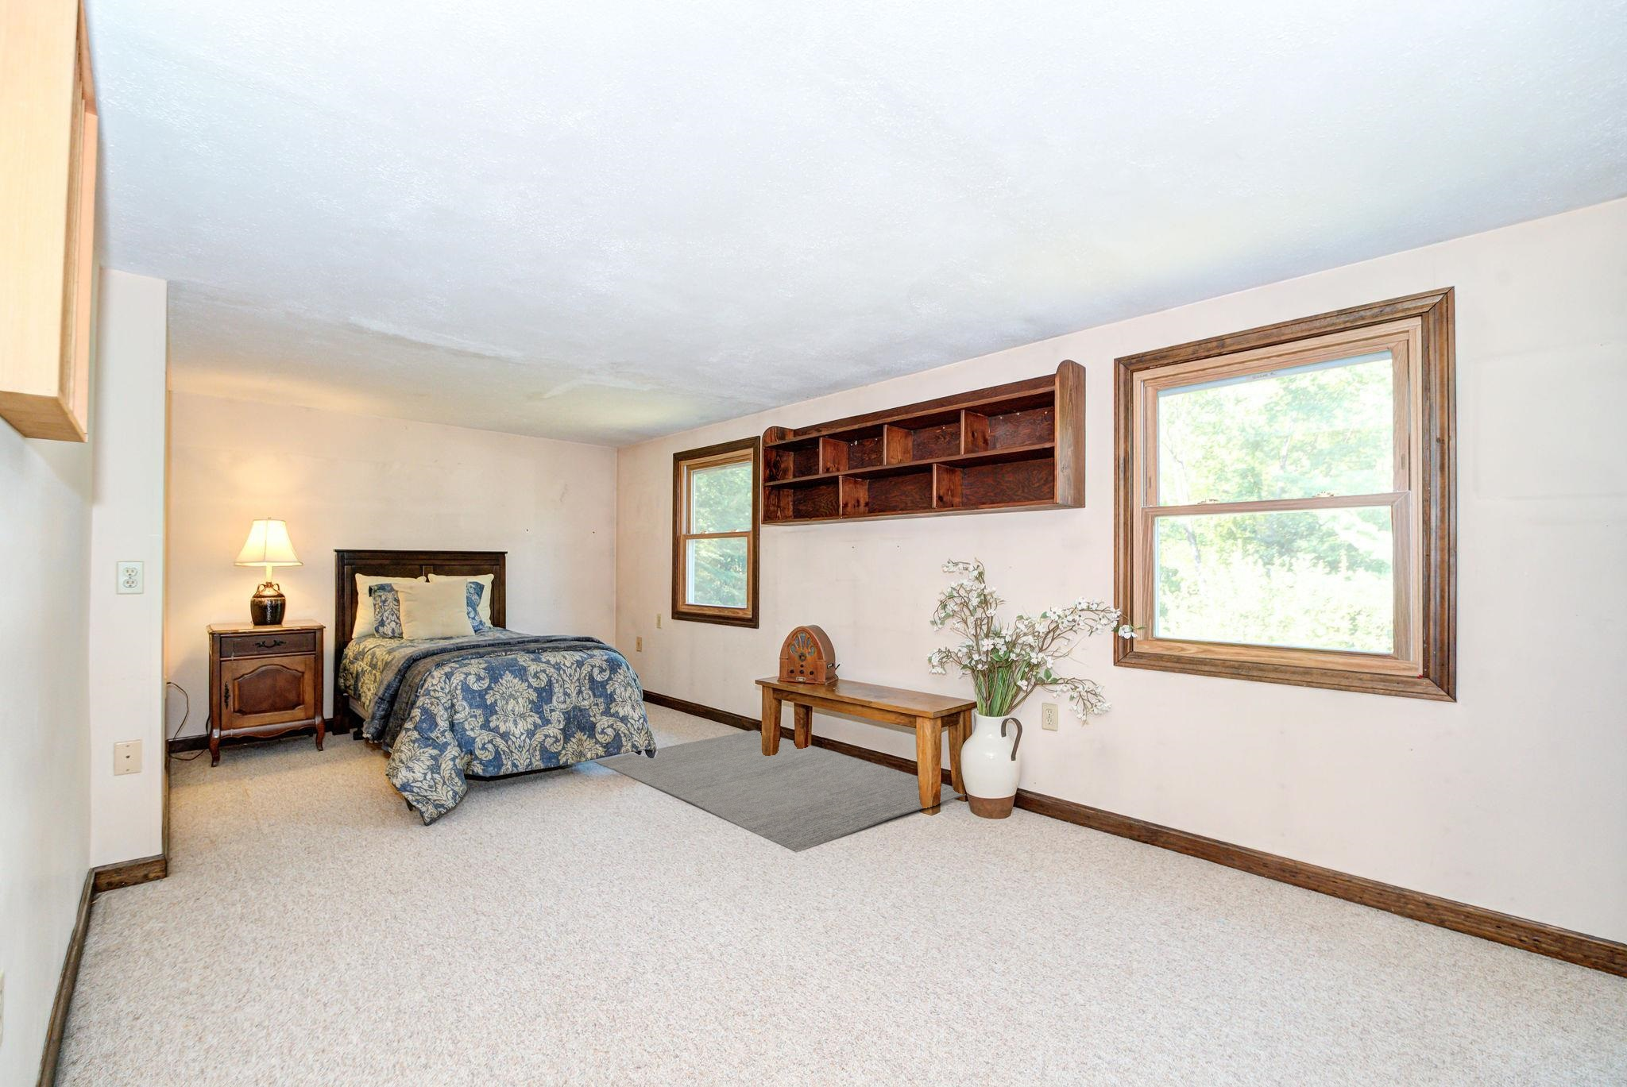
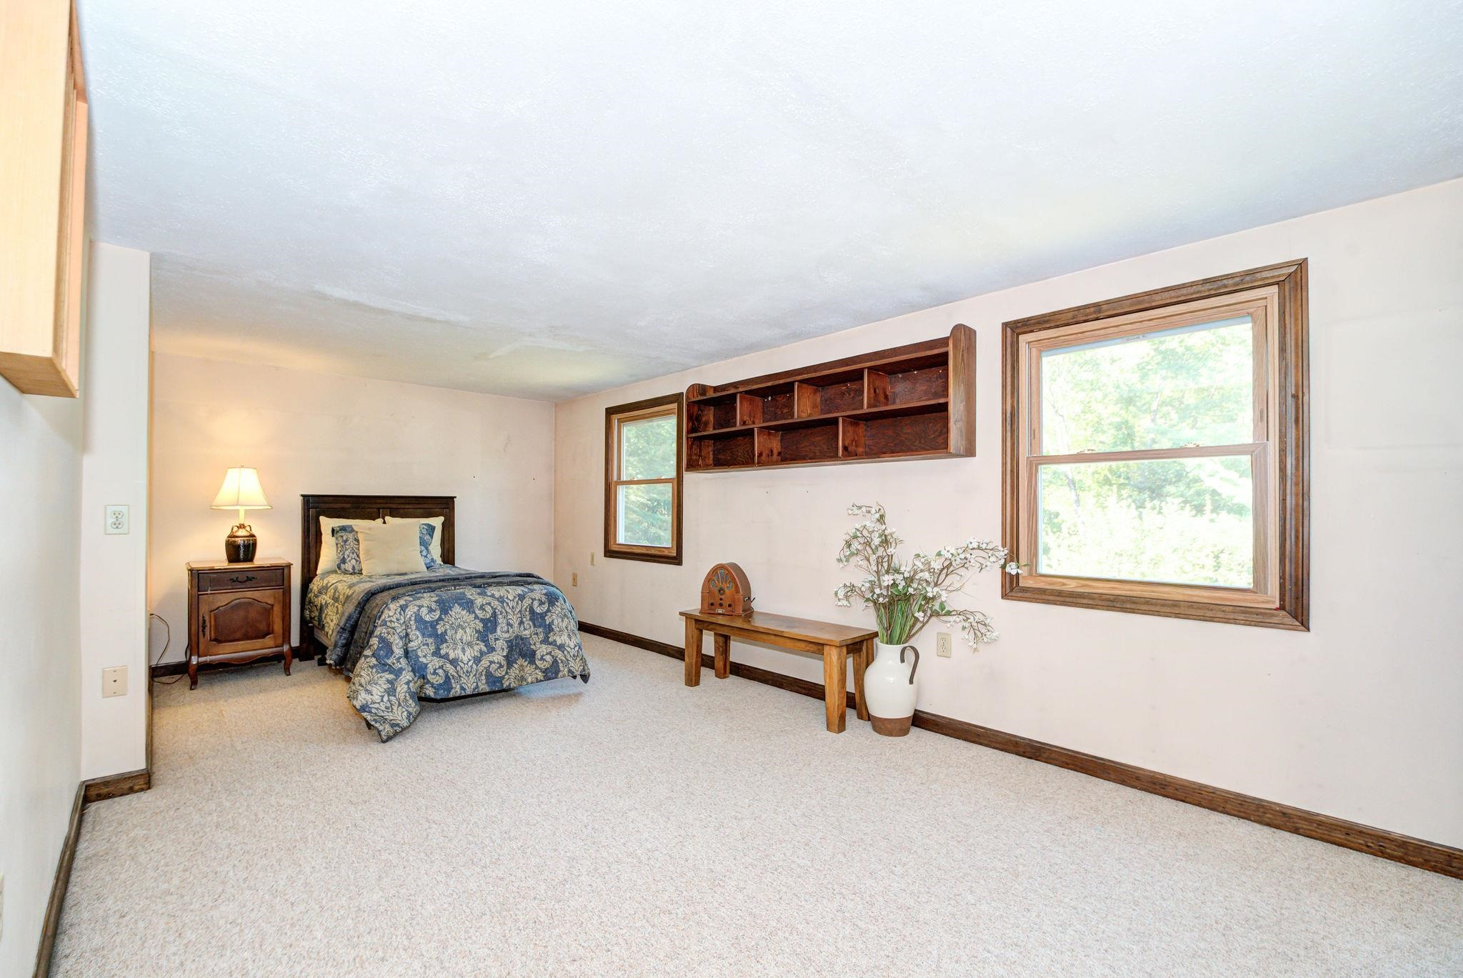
- rug (769, 775)
